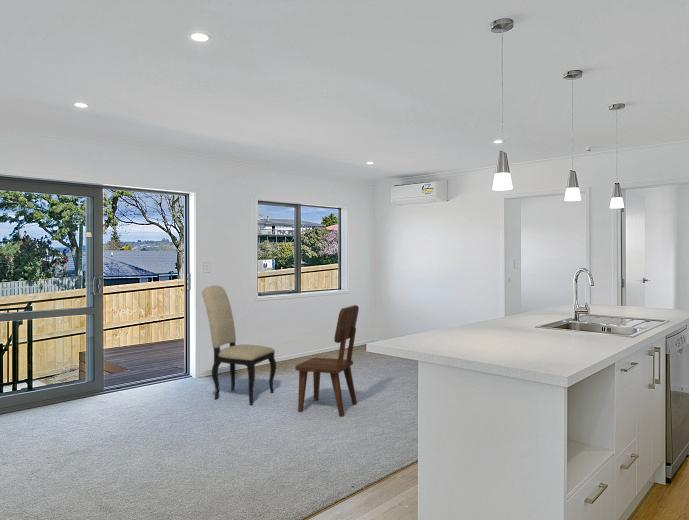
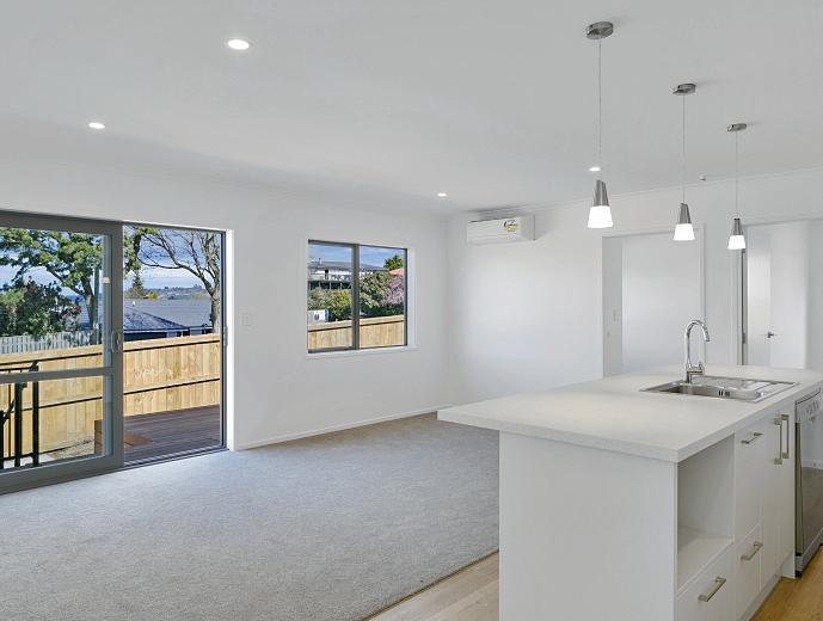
- dining chair (327, 358)
- dining chair (241, 345)
